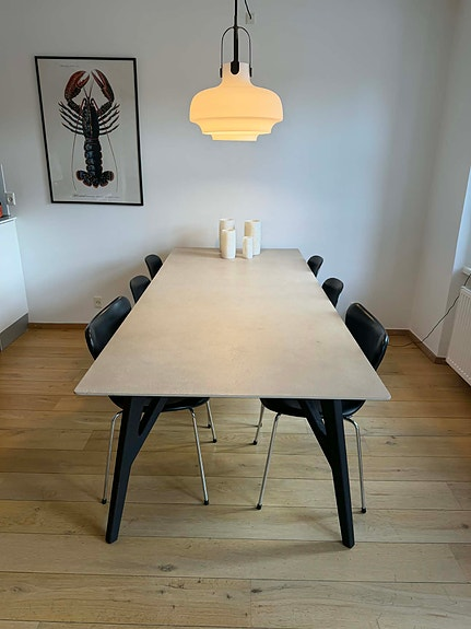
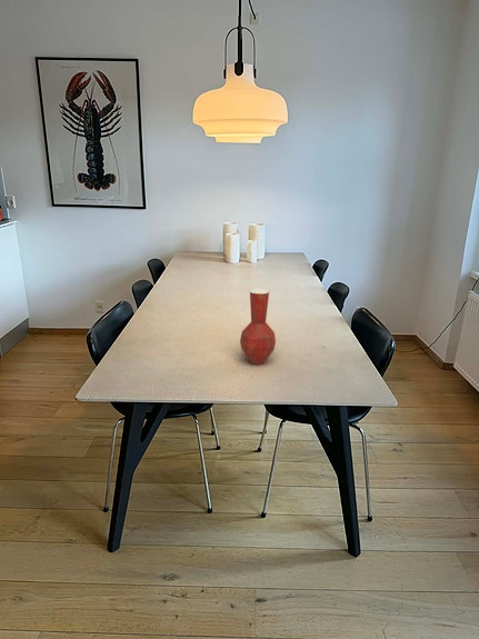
+ vase (258, 327)
